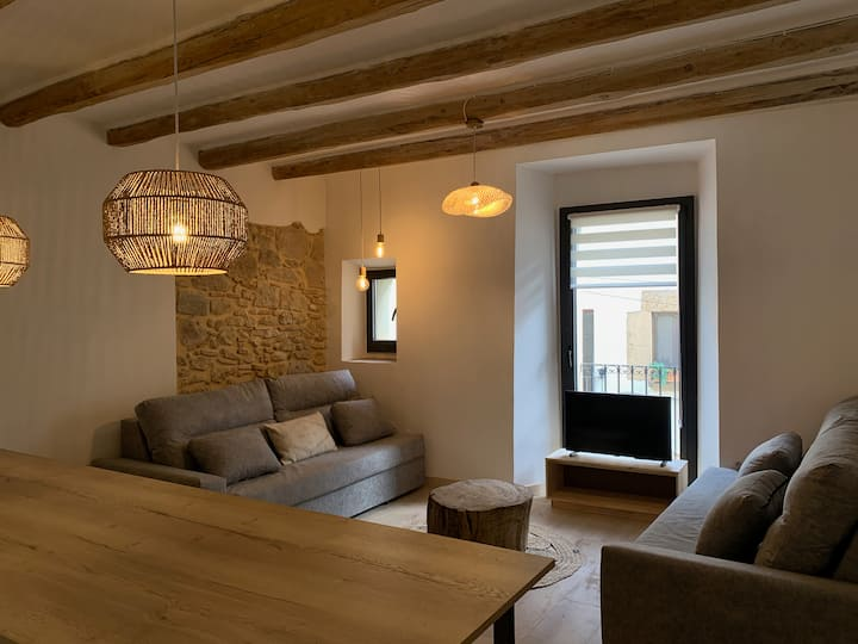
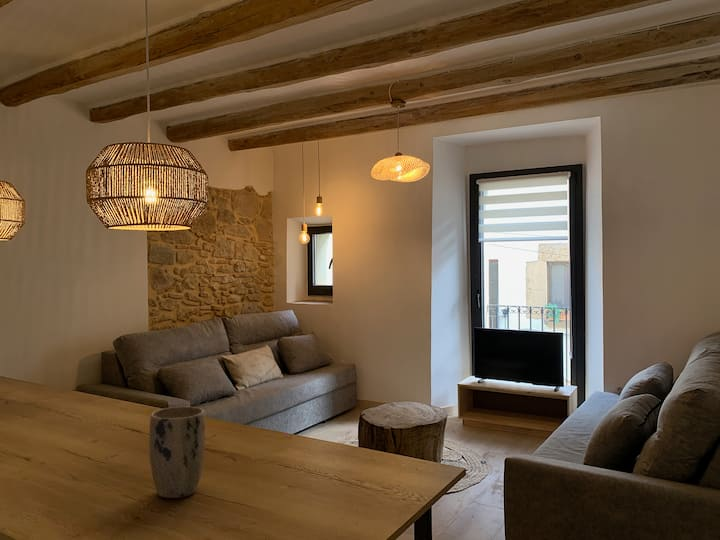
+ plant pot (177, 451)
